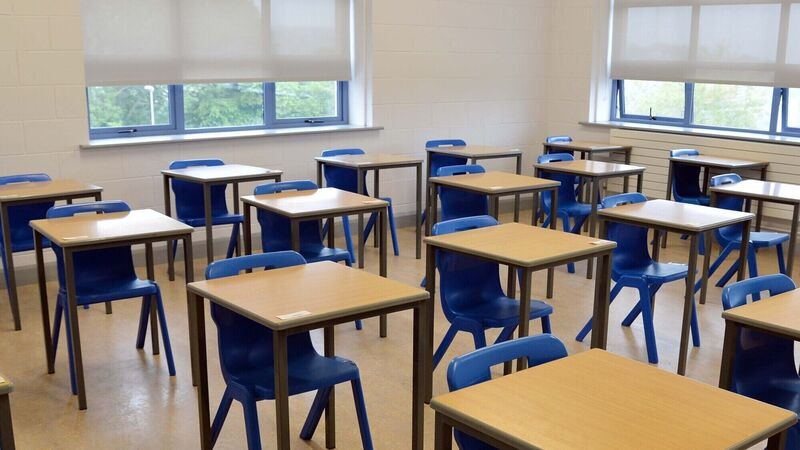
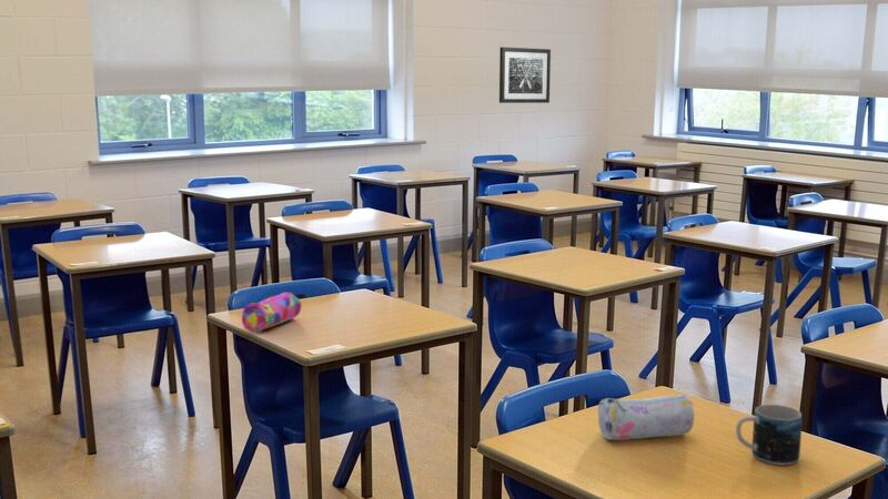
+ mug (766, 435)
+ pencil case (645, 415)
+ wall art (525, 75)
+ pencil case (272, 310)
